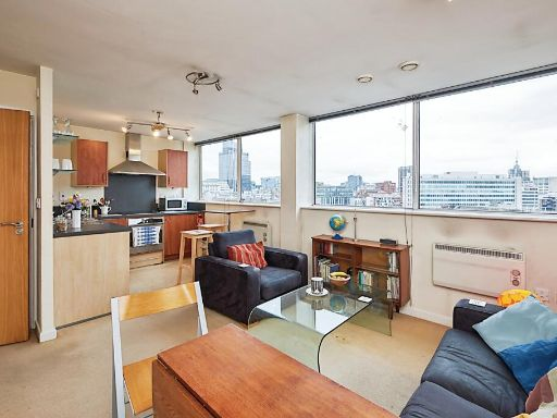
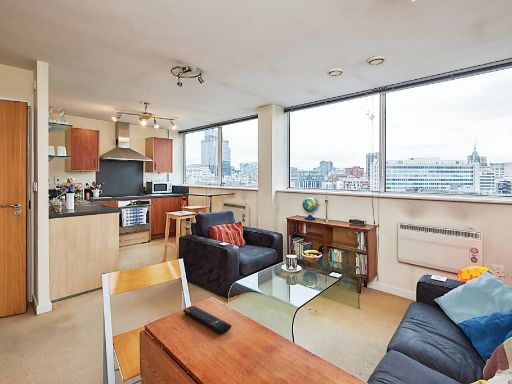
+ remote control (205, 318)
